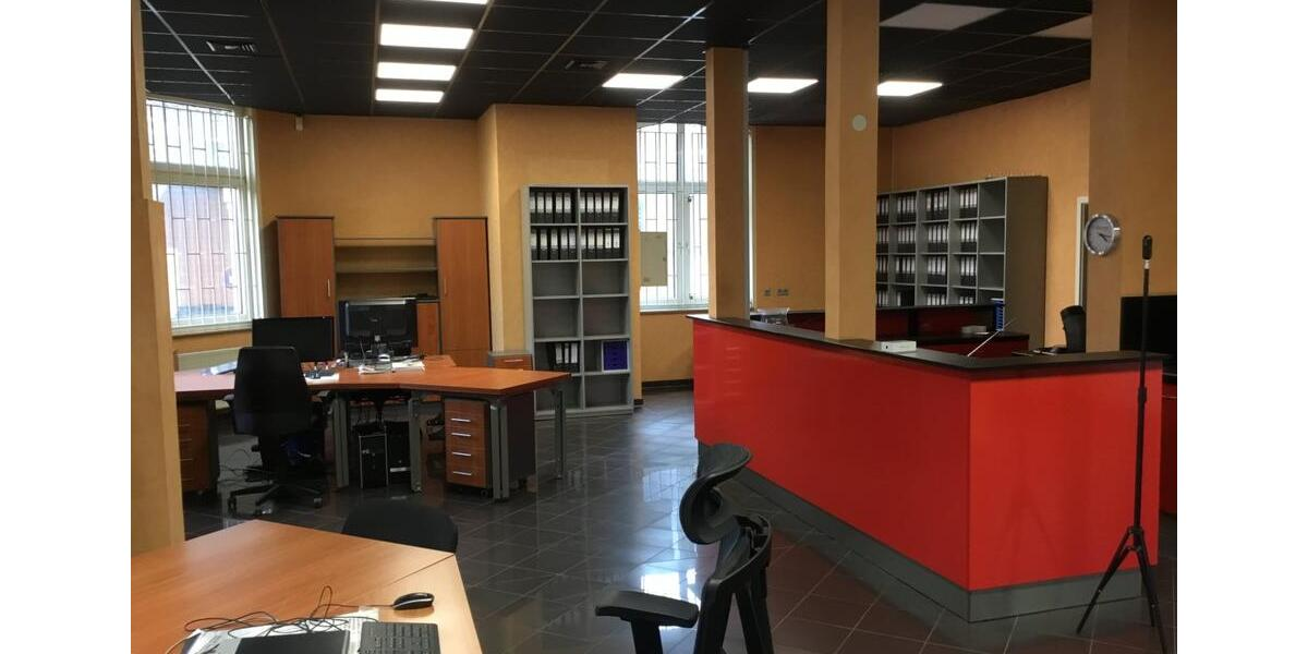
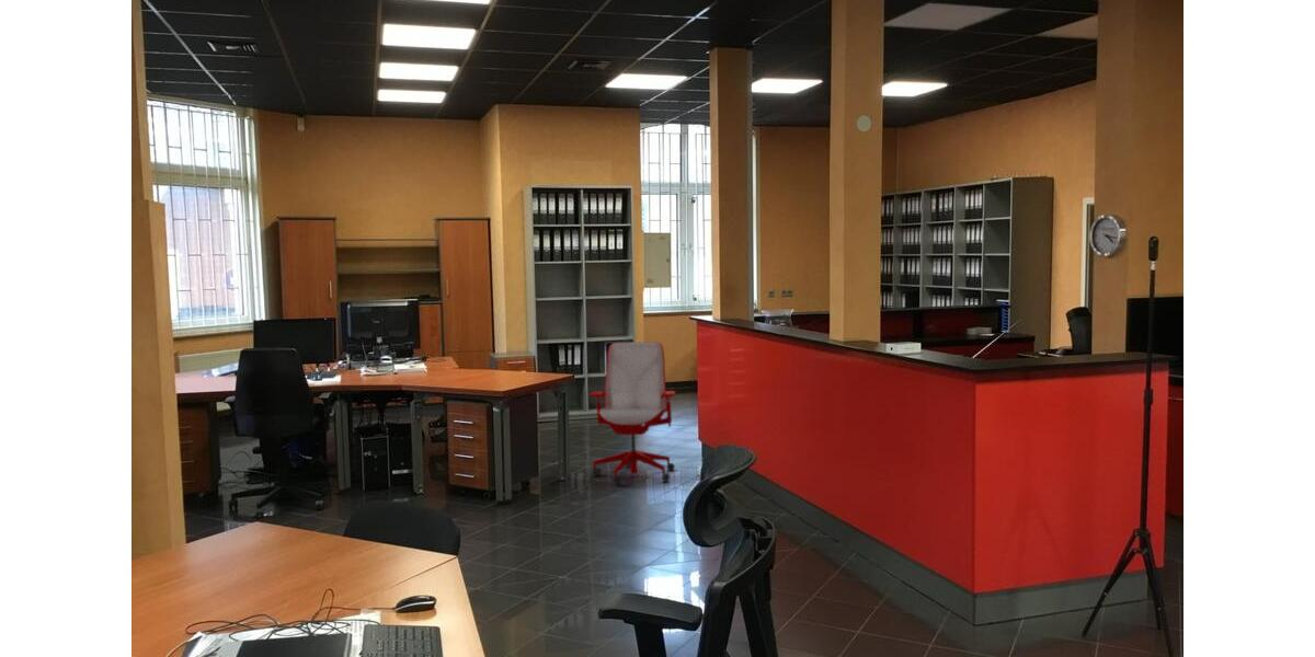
+ office chair (632, 410)
